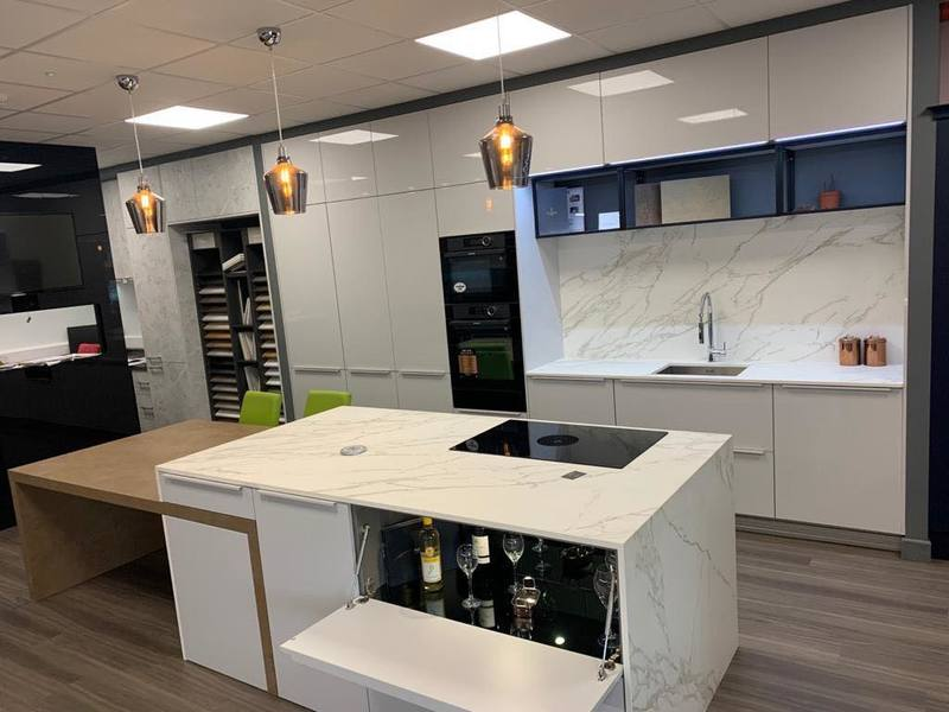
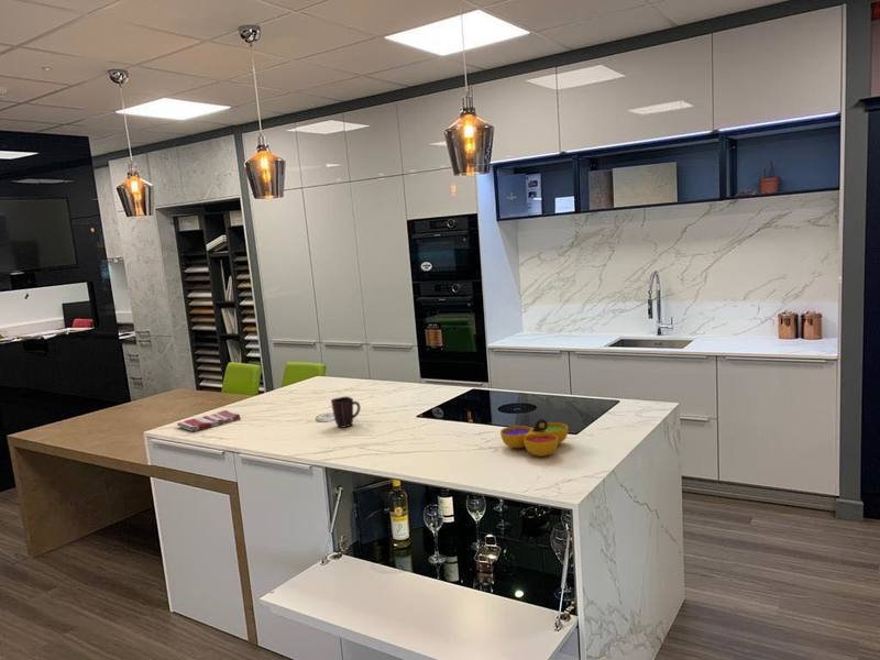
+ dish towel (209, 419)
+ decorative bowl (537, 435)
+ mug (345, 411)
